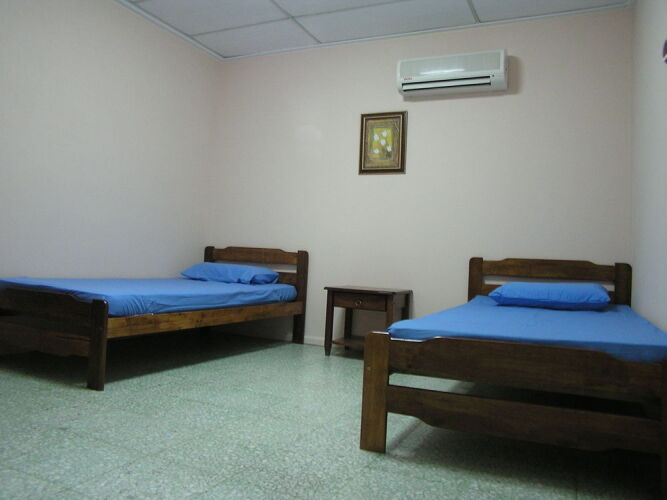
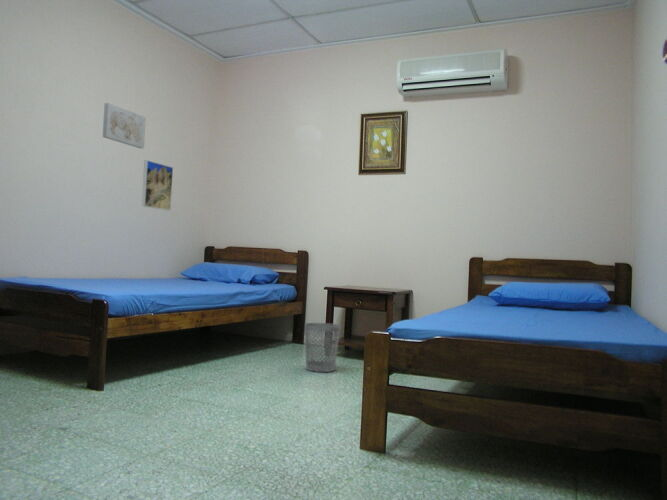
+ wastebasket (321, 347)
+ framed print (157, 186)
+ wall art (125, 126)
